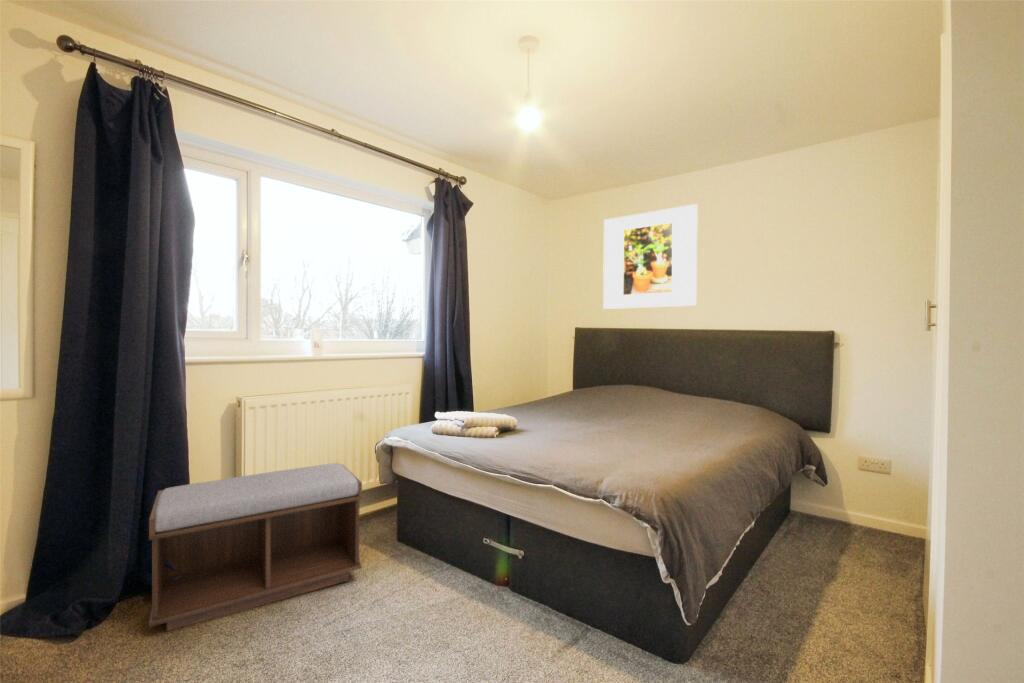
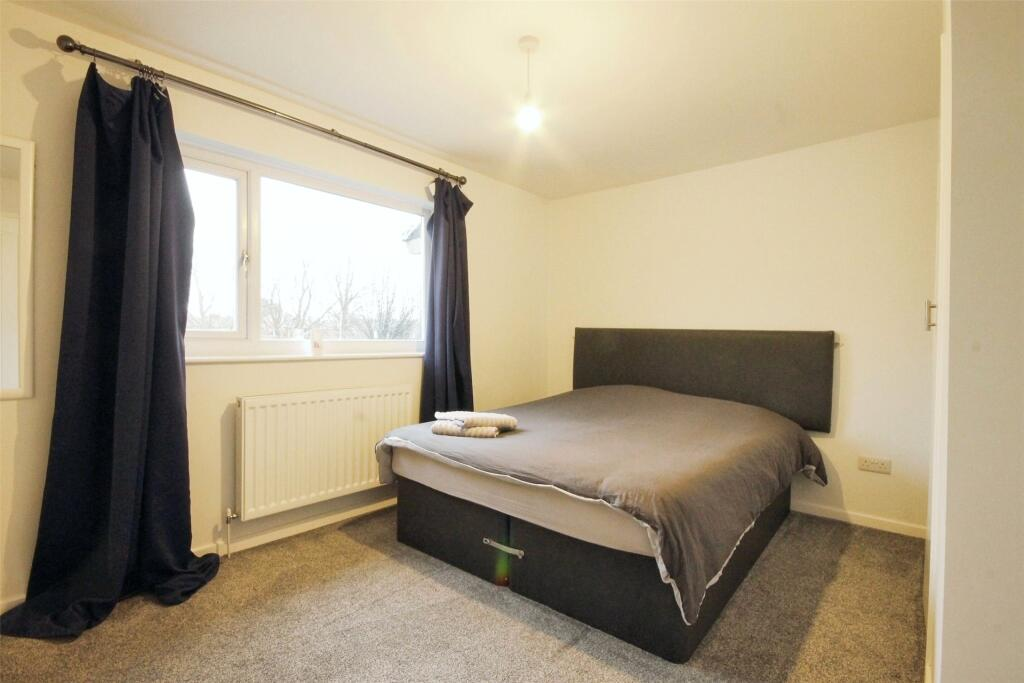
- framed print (647, 260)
- bench (263, 533)
